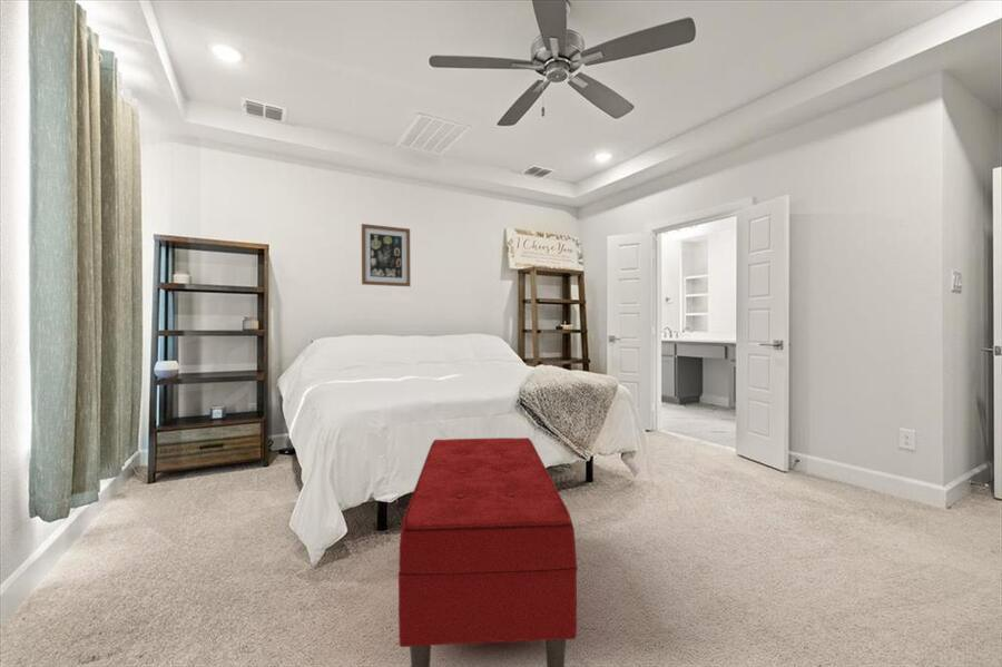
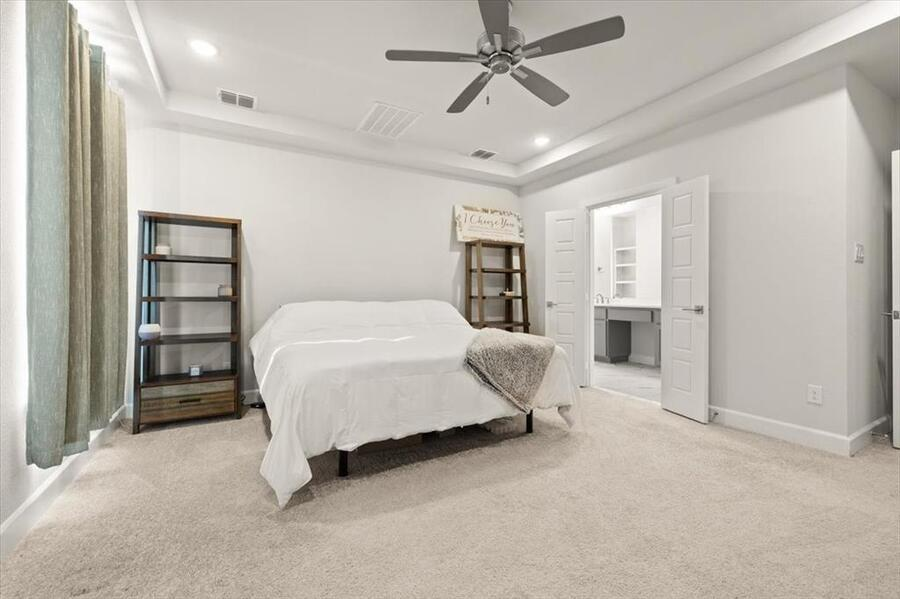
- bench (484, 530)
- wall art (386, 255)
